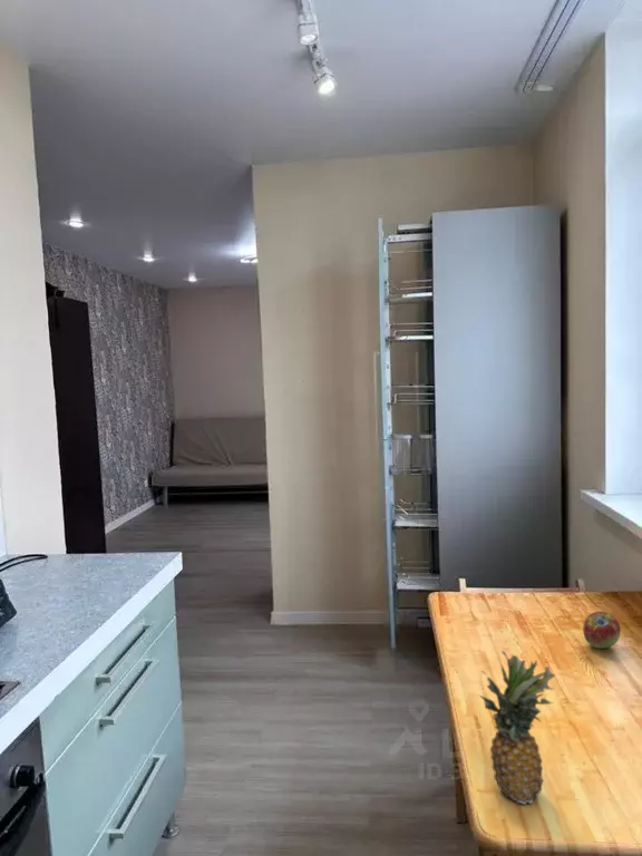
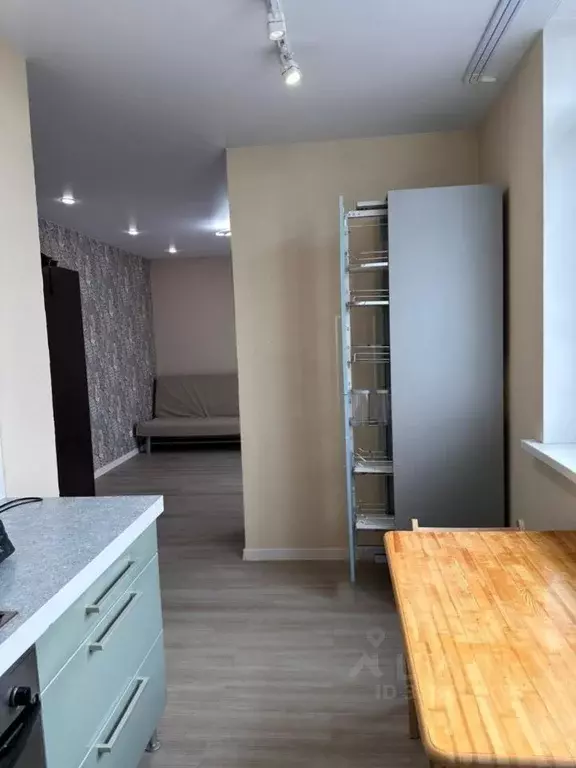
- fruit (522, 730)
- fruit (601, 630)
